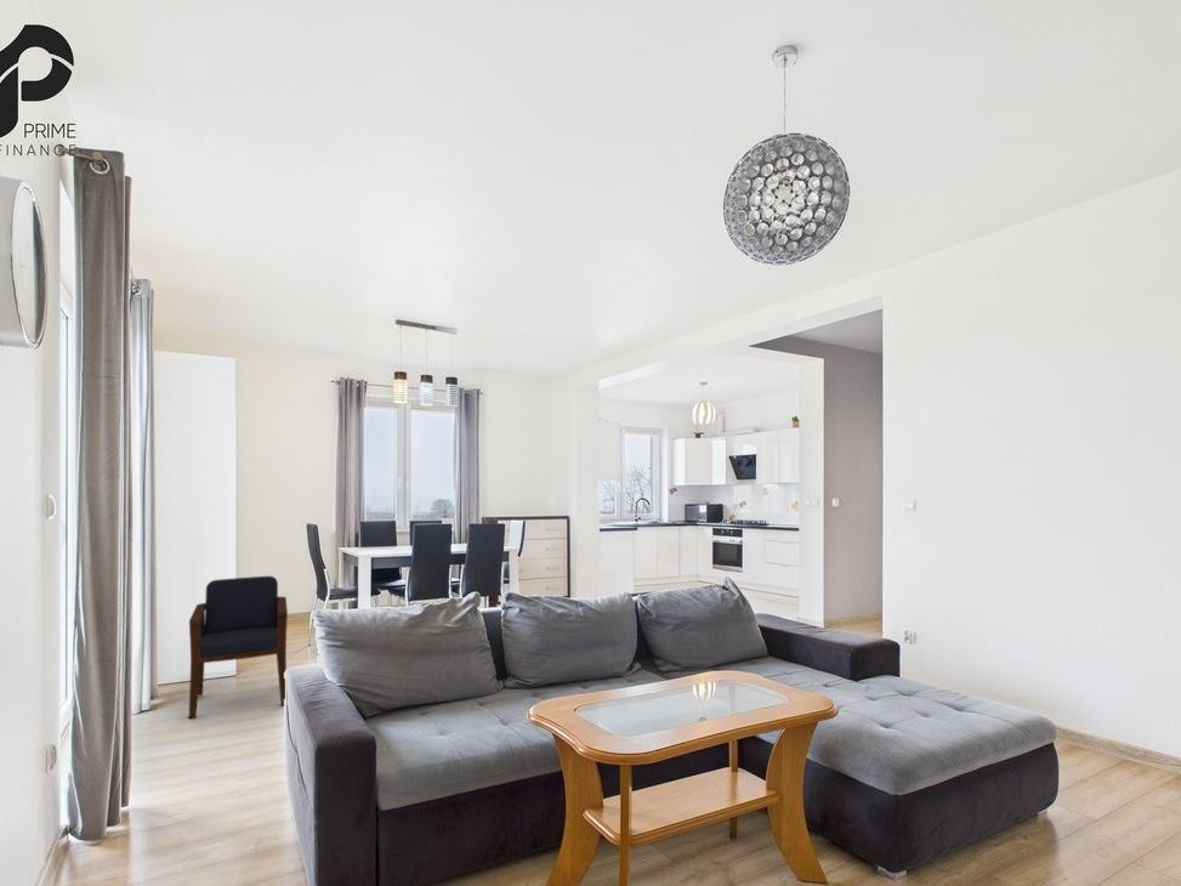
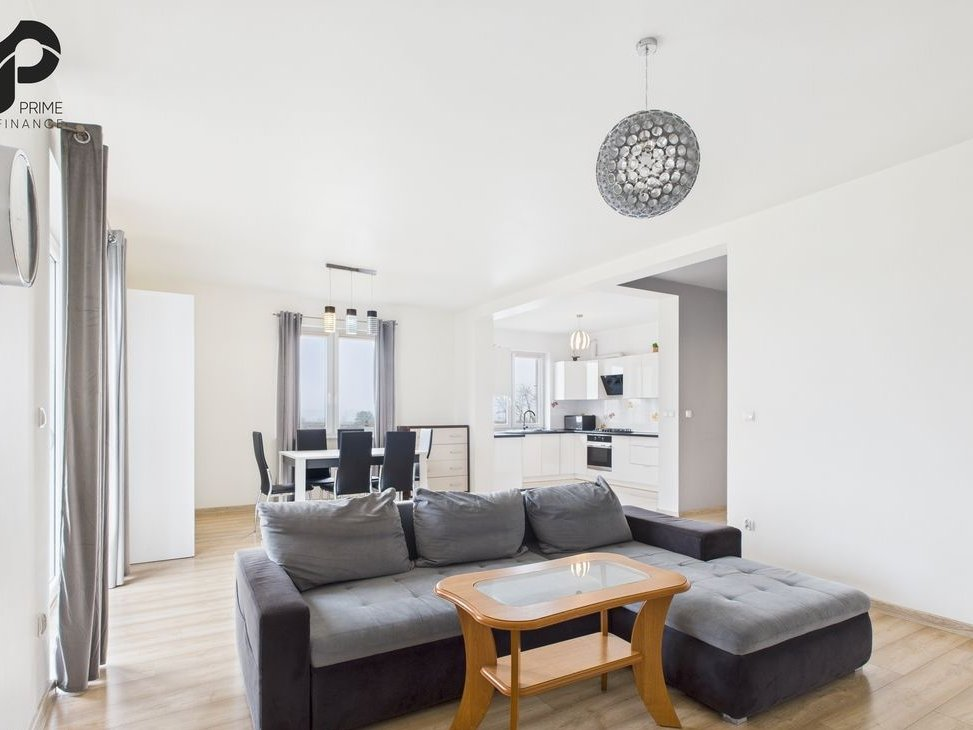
- armchair (240, 642)
